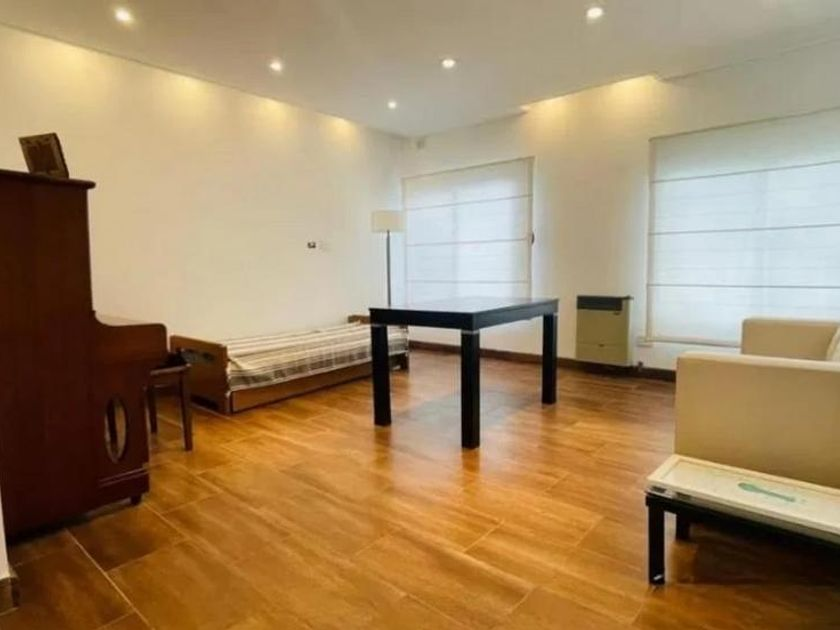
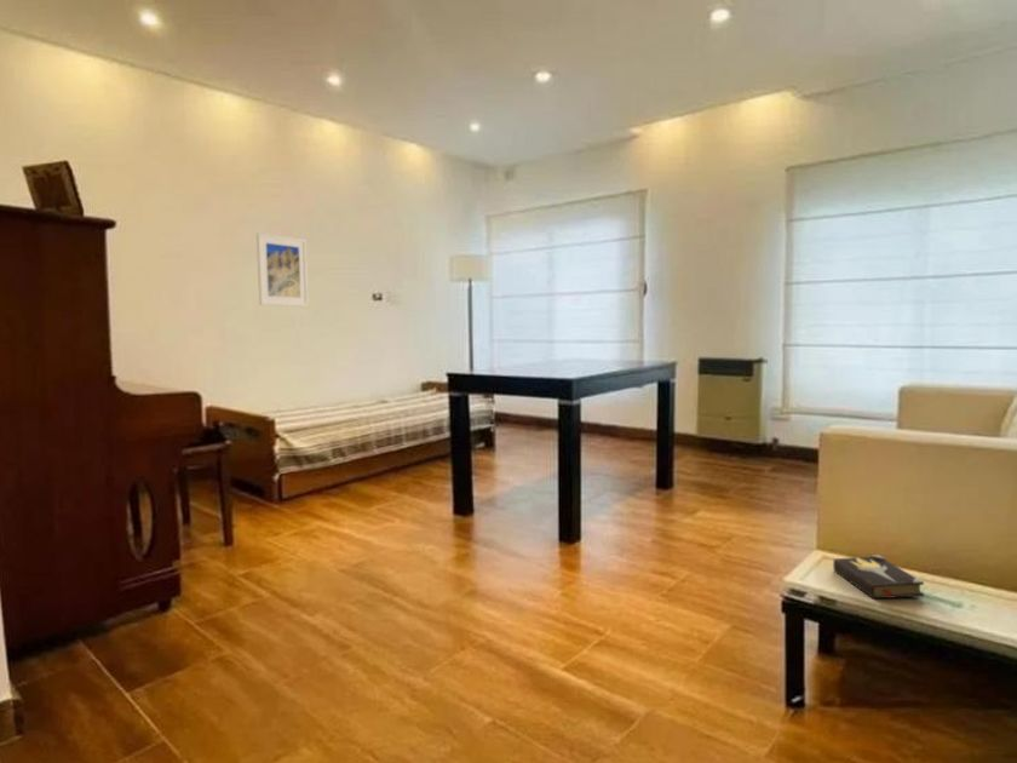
+ hardback book (875, 575)
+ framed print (283, 270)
